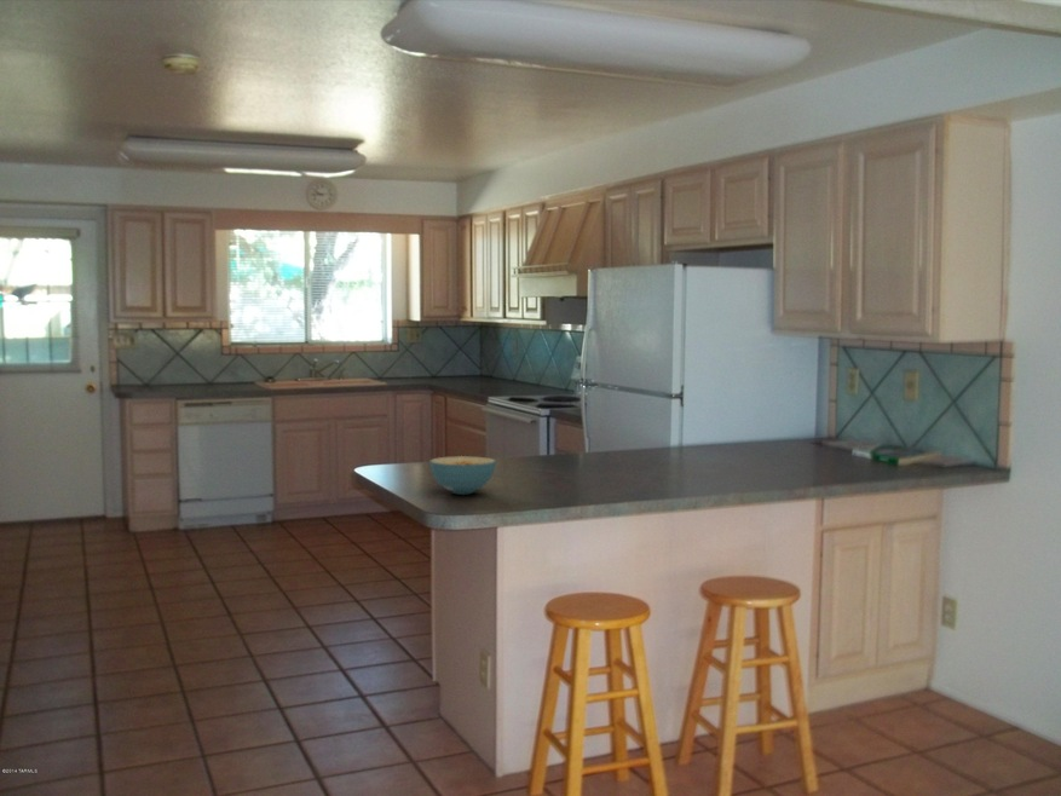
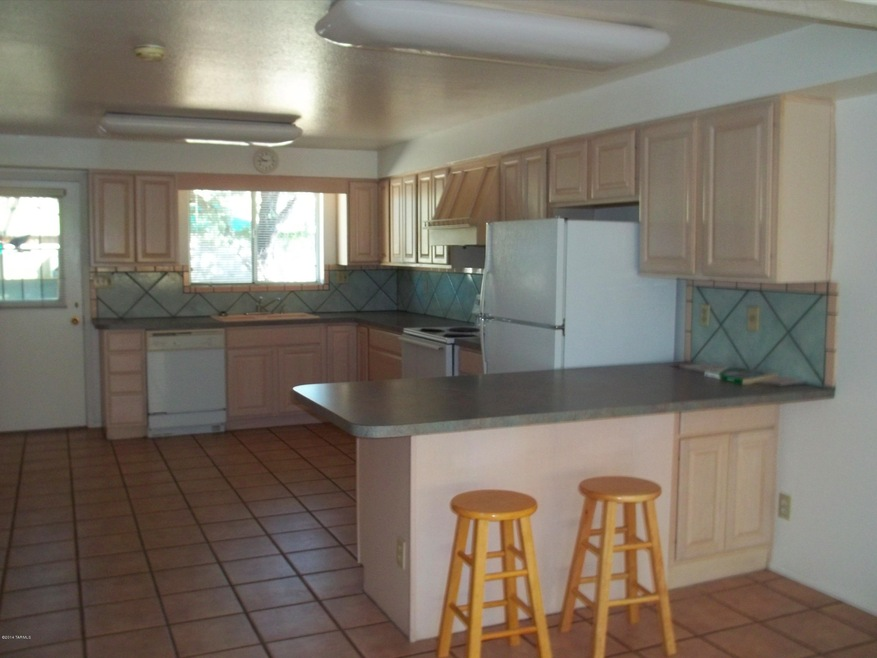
- cereal bowl (462, 475)
